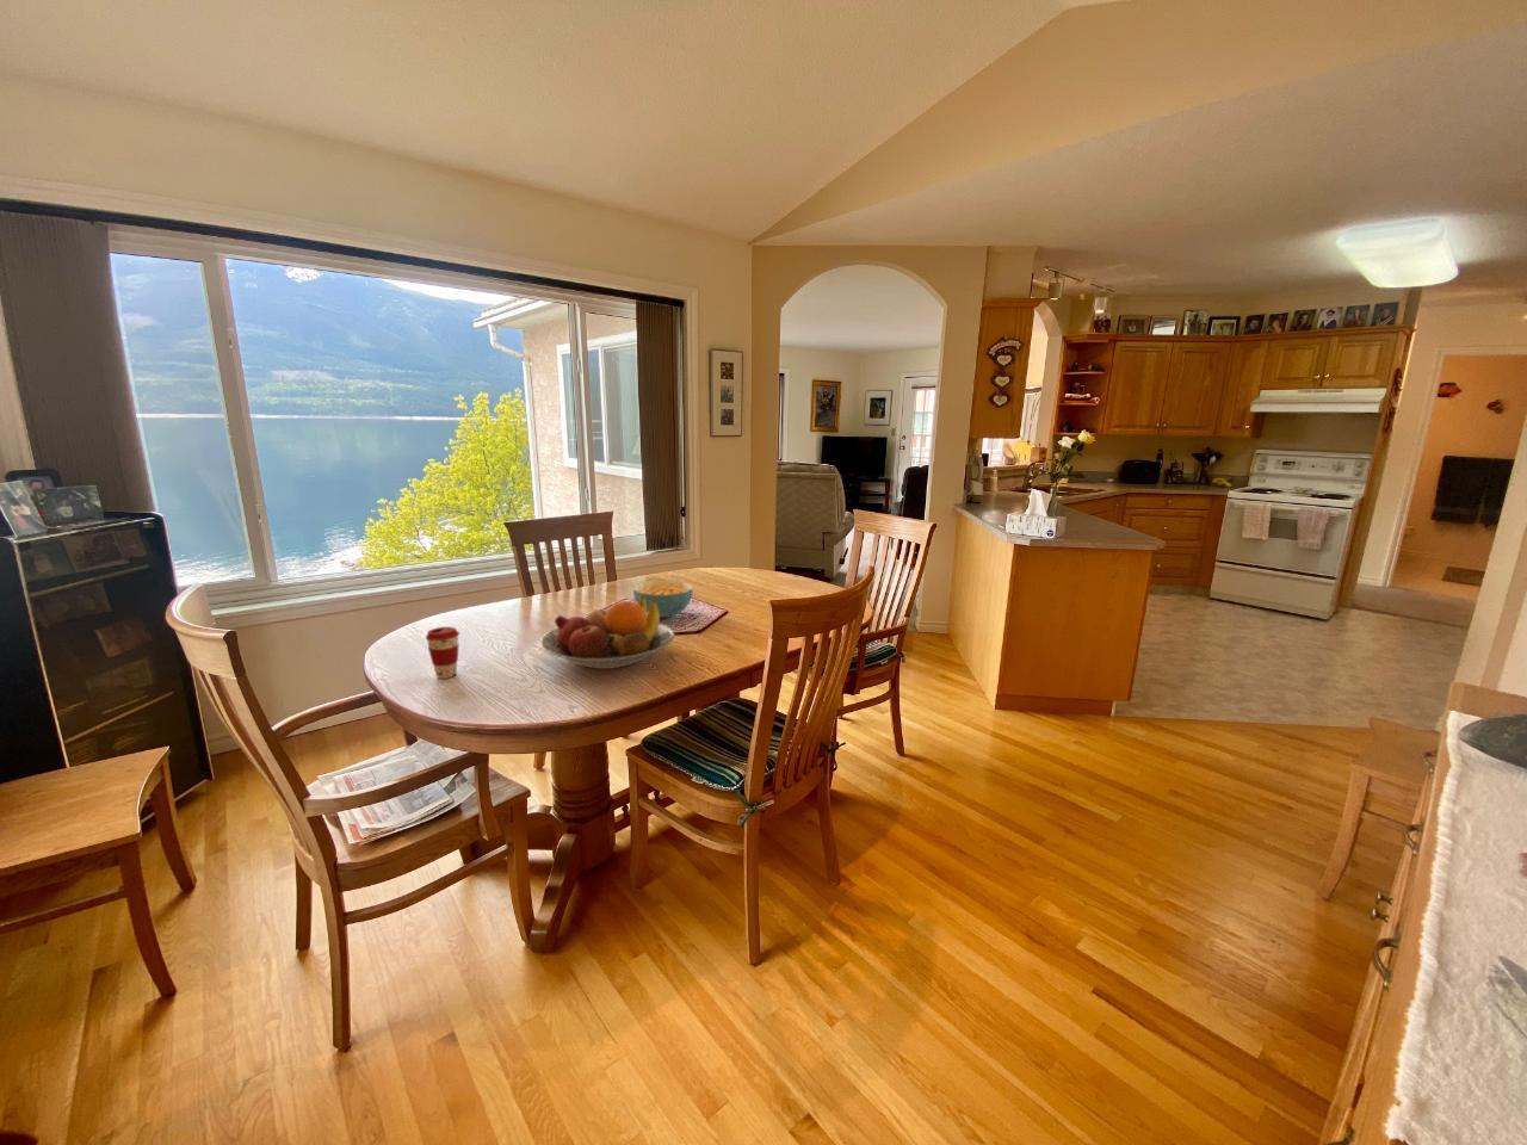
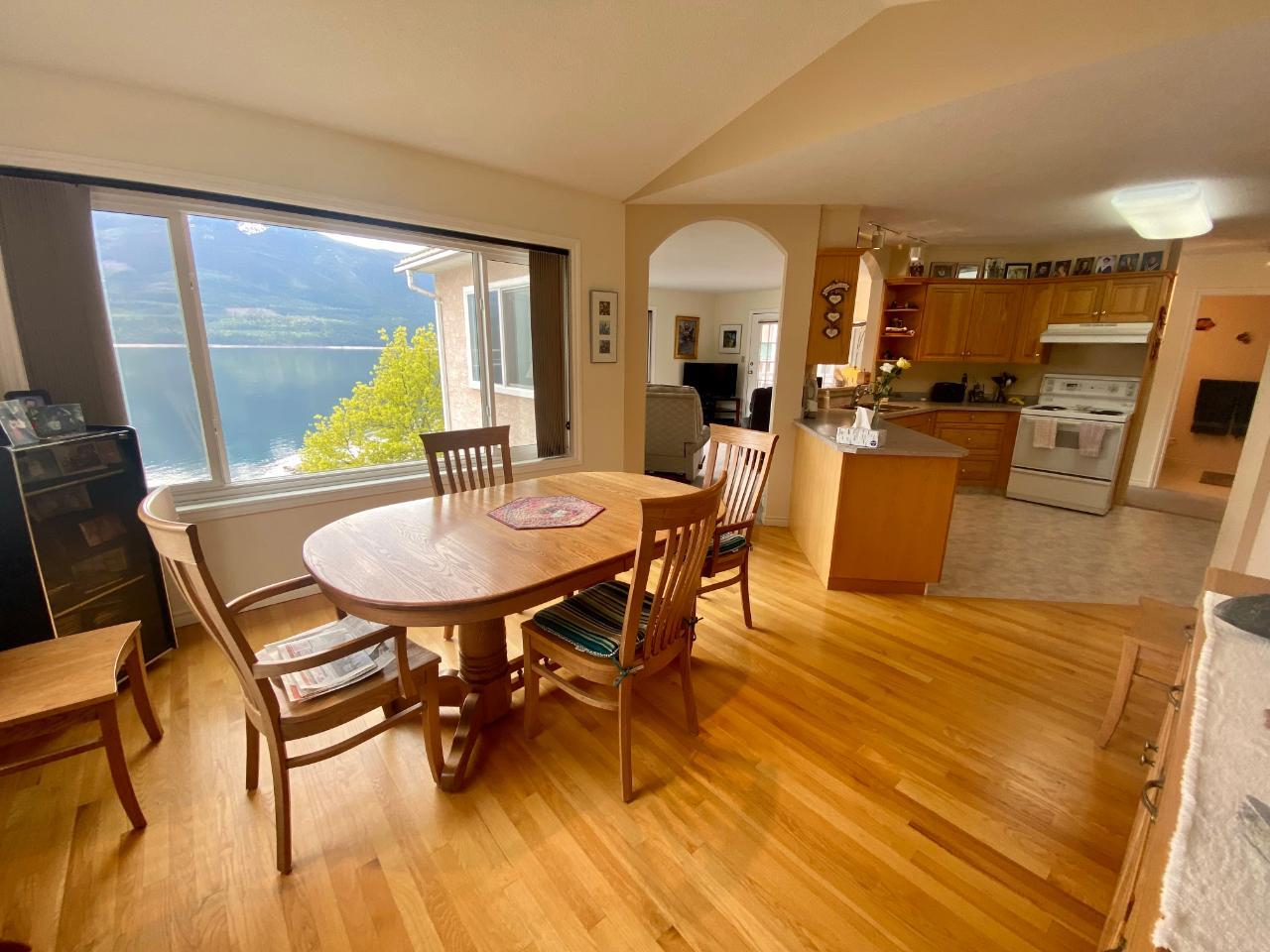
- cereal bowl (664, 601)
- coffee cup (444, 652)
- fruit bowl (608, 631)
